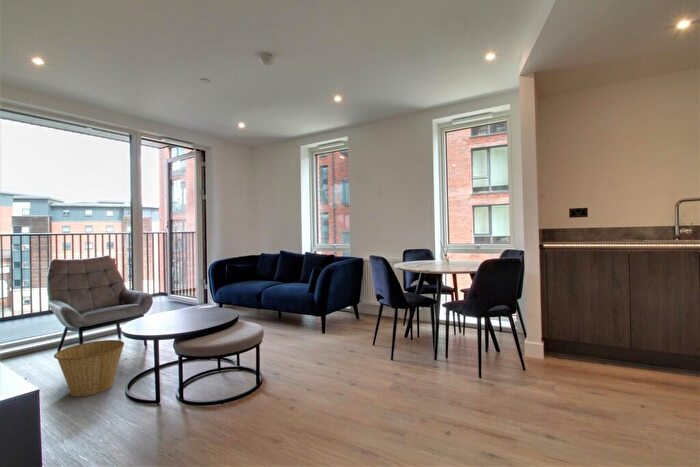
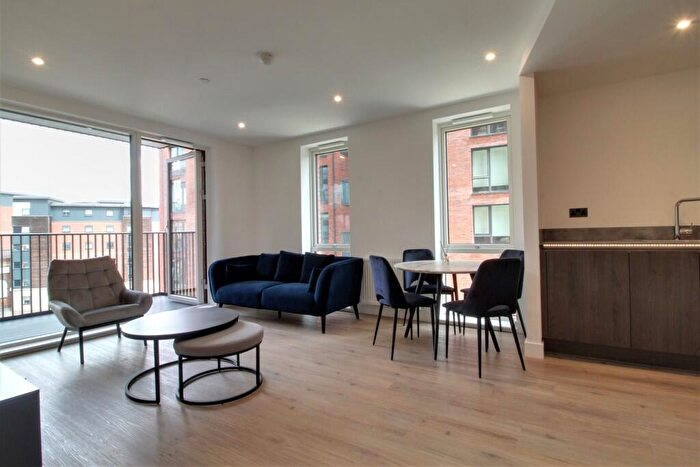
- basket (91, 368)
